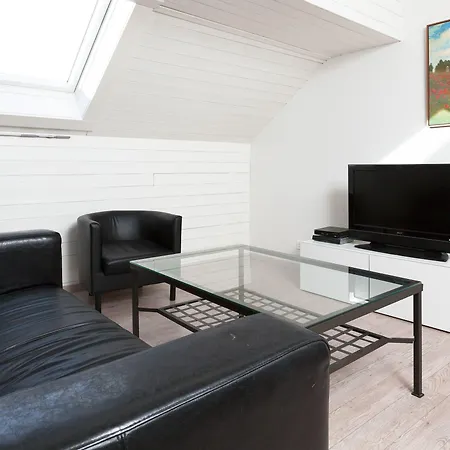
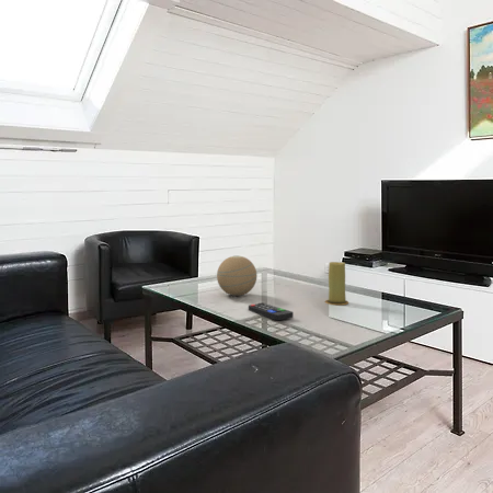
+ candle (336, 282)
+ decorative orb (237, 275)
+ remote control (270, 310)
